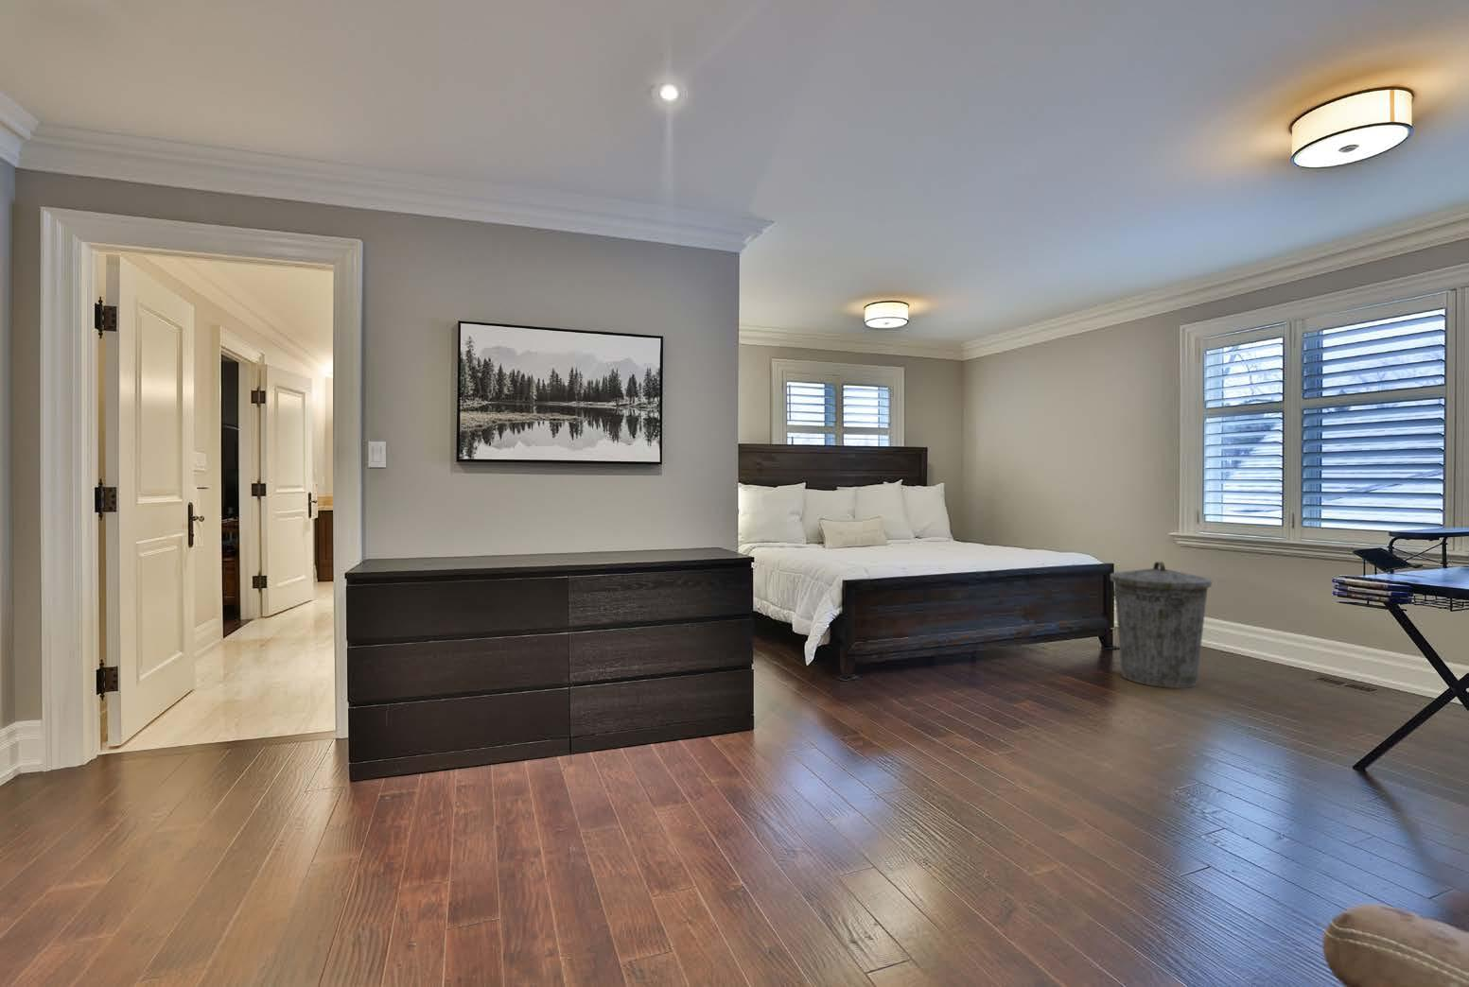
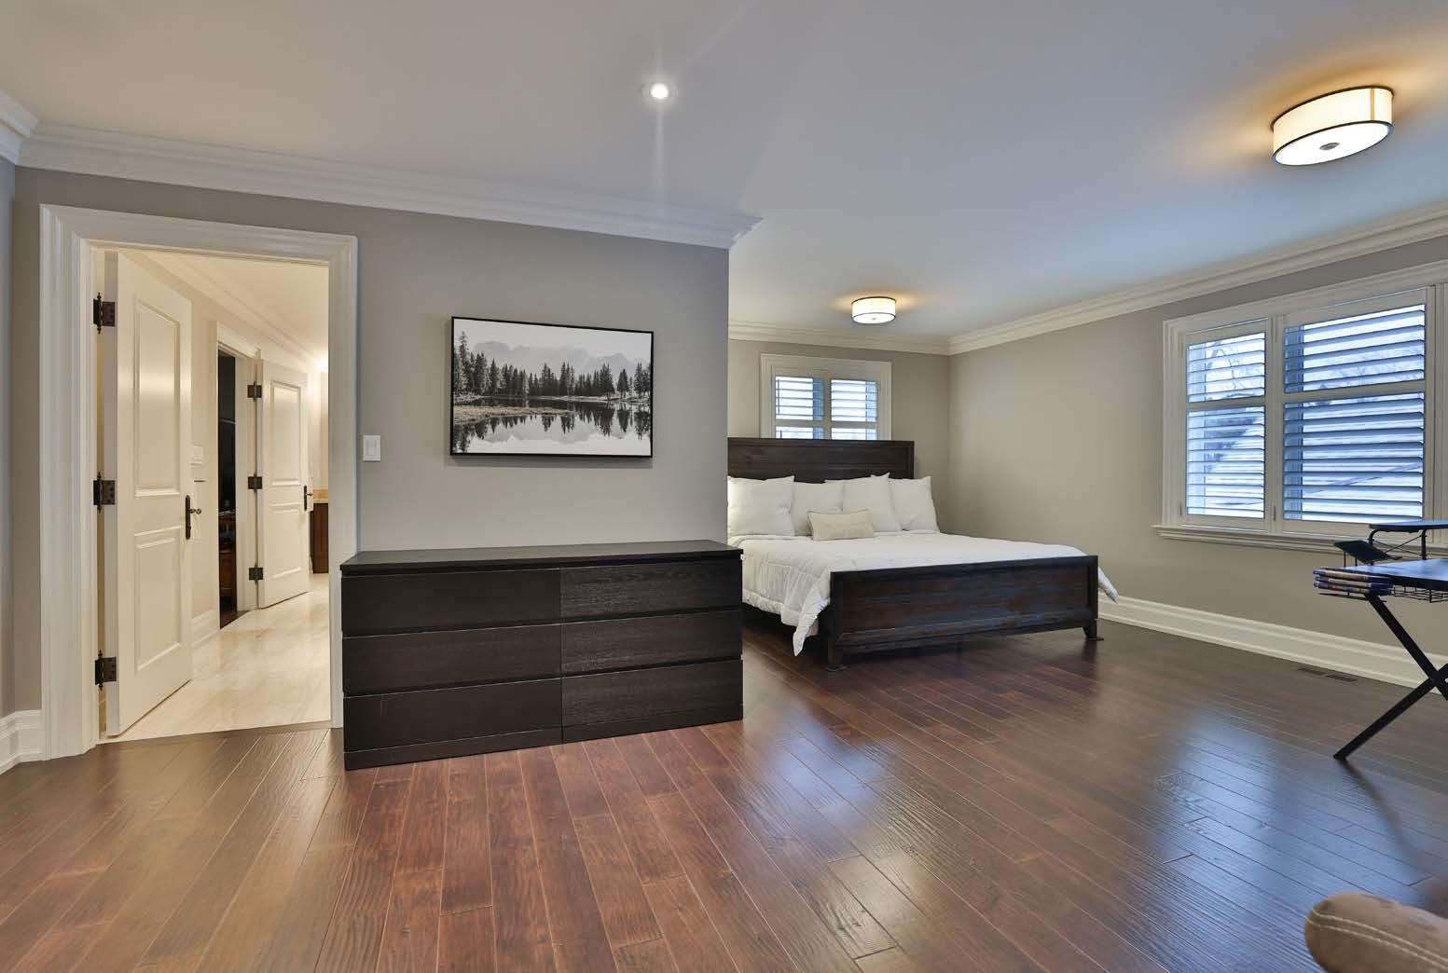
- trash can (1158, 620)
